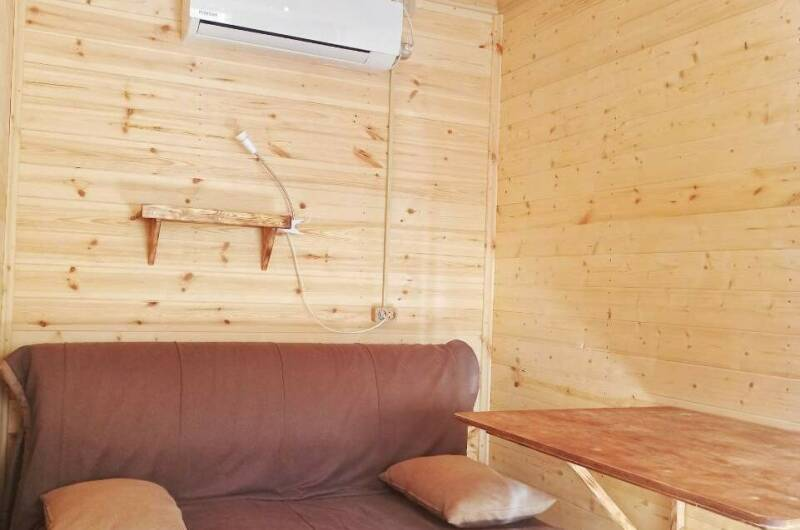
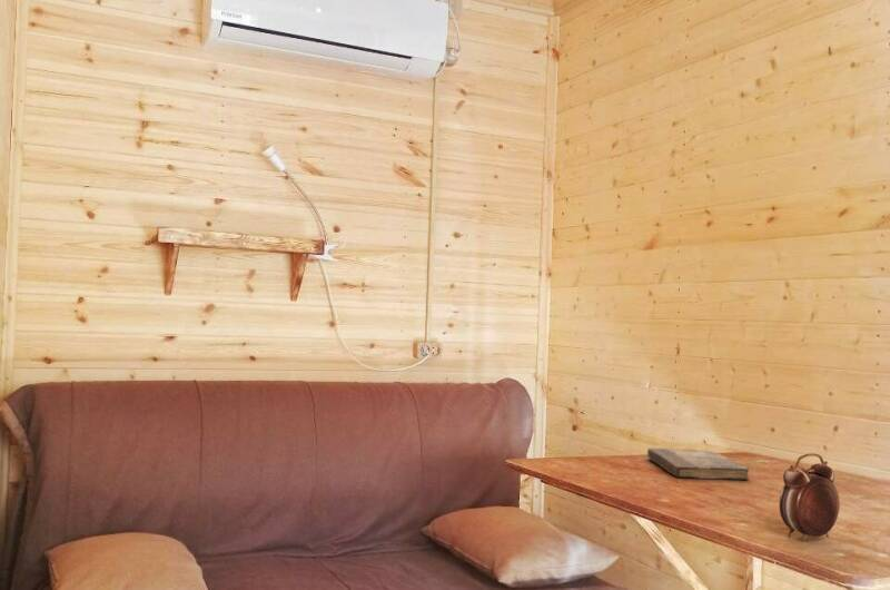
+ book (694, 462)
+ alarm clock (809, 495)
